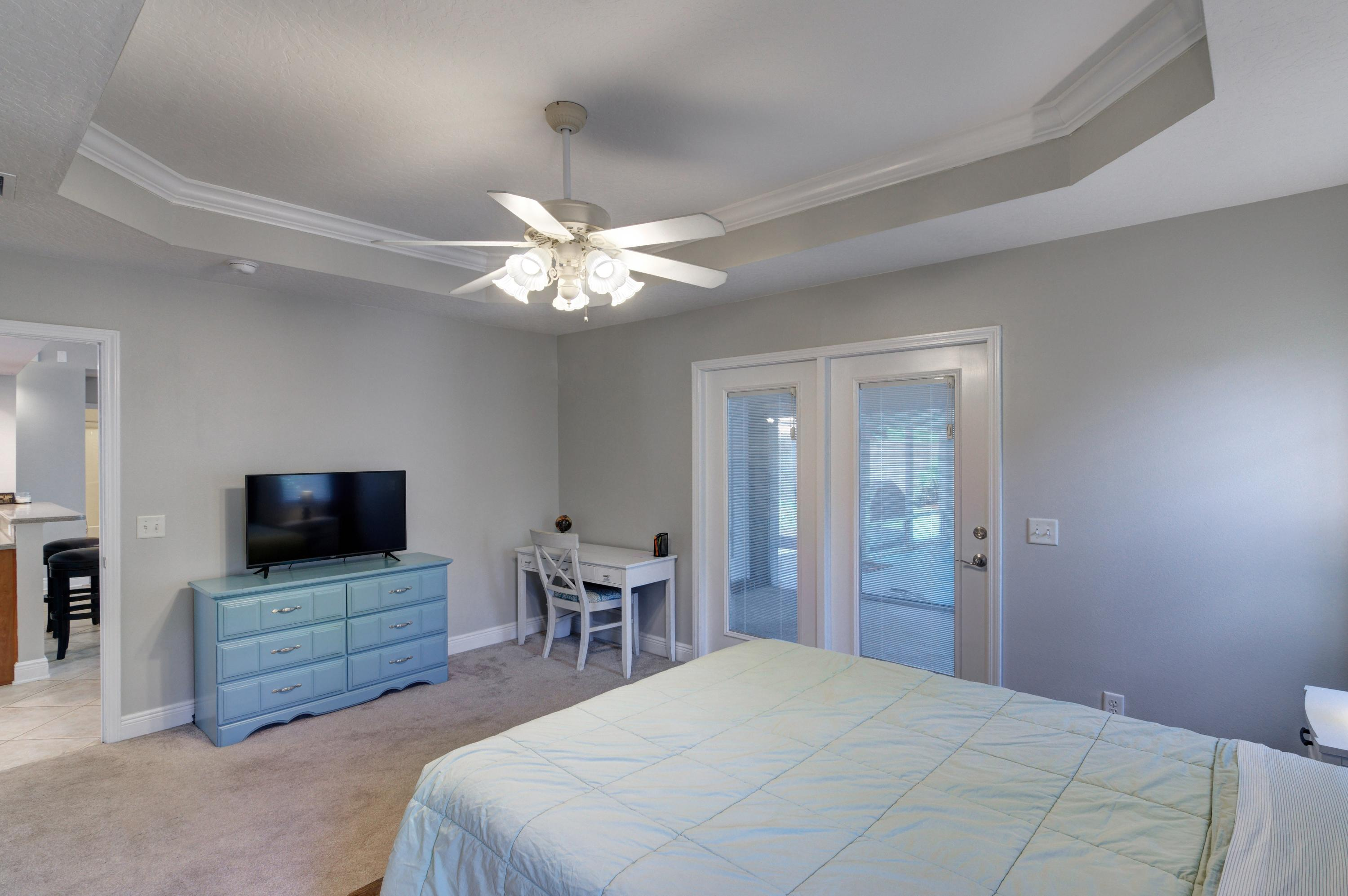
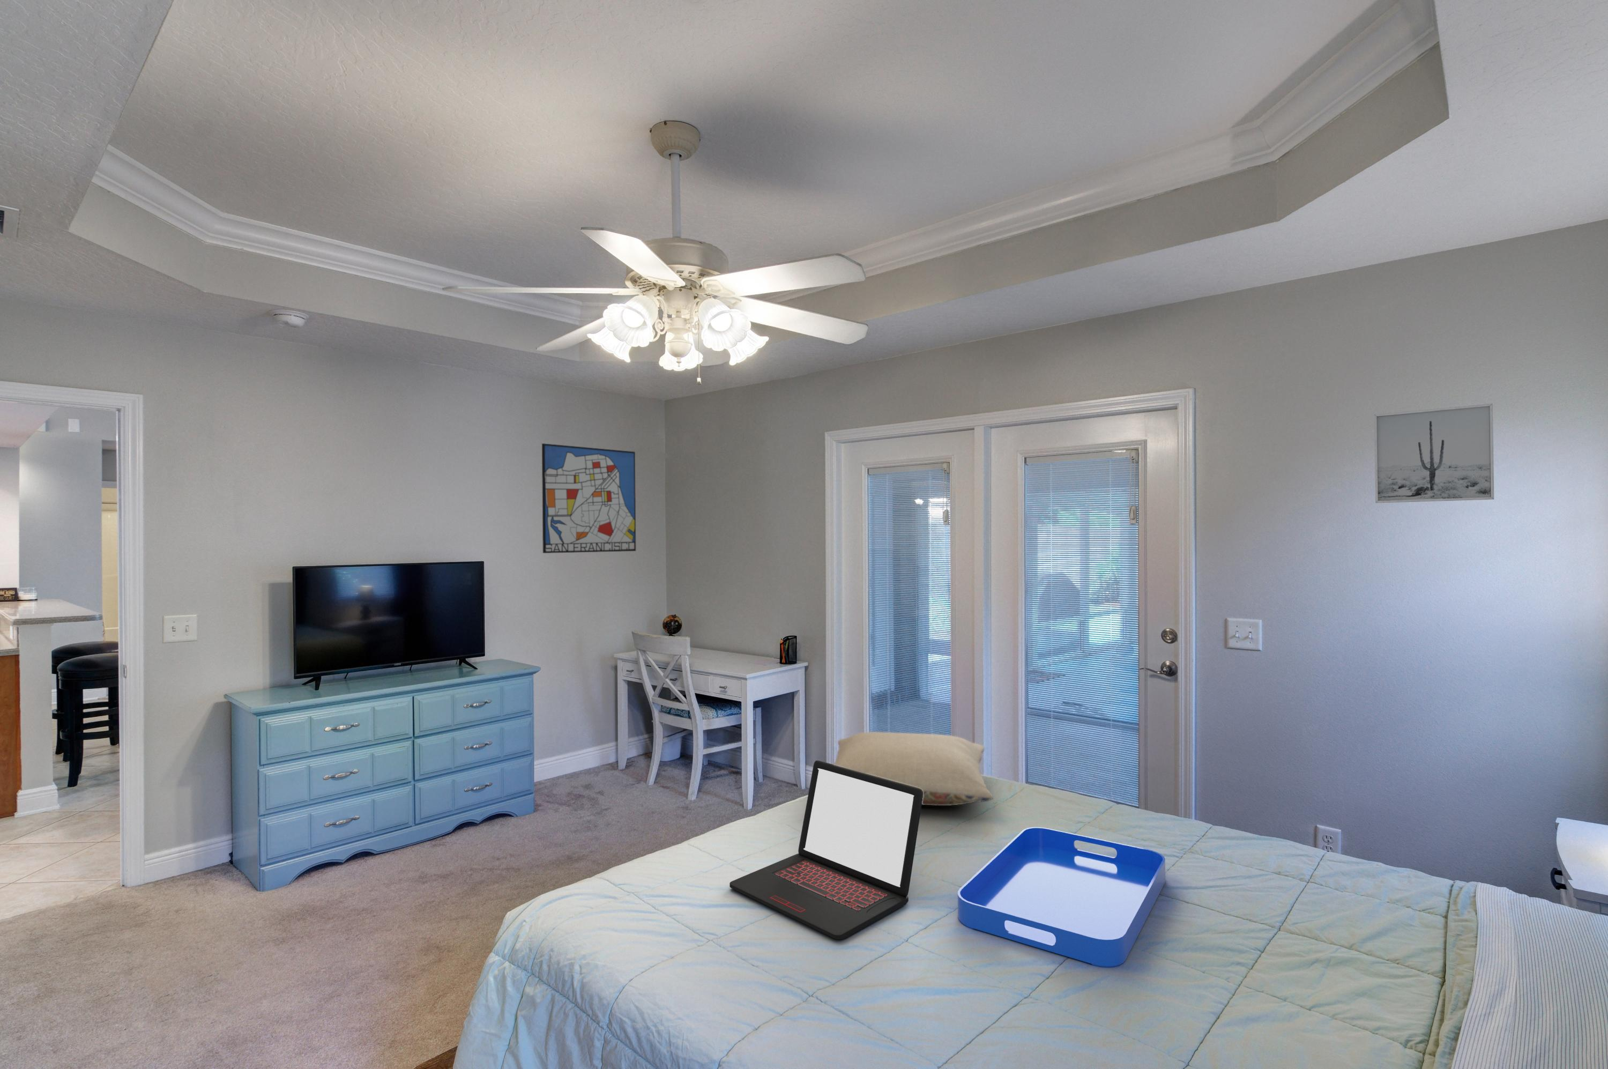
+ serving tray (1066, 885)
+ pillow (907, 766)
+ laptop (825, 839)
+ wall art (592, 500)
+ wall art (1431, 455)
